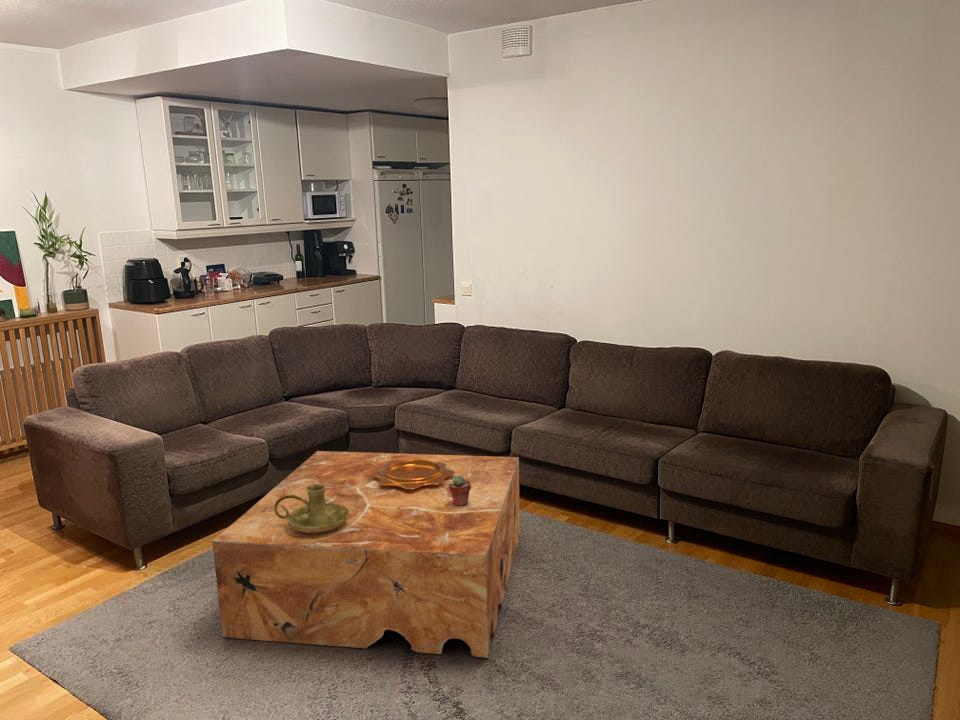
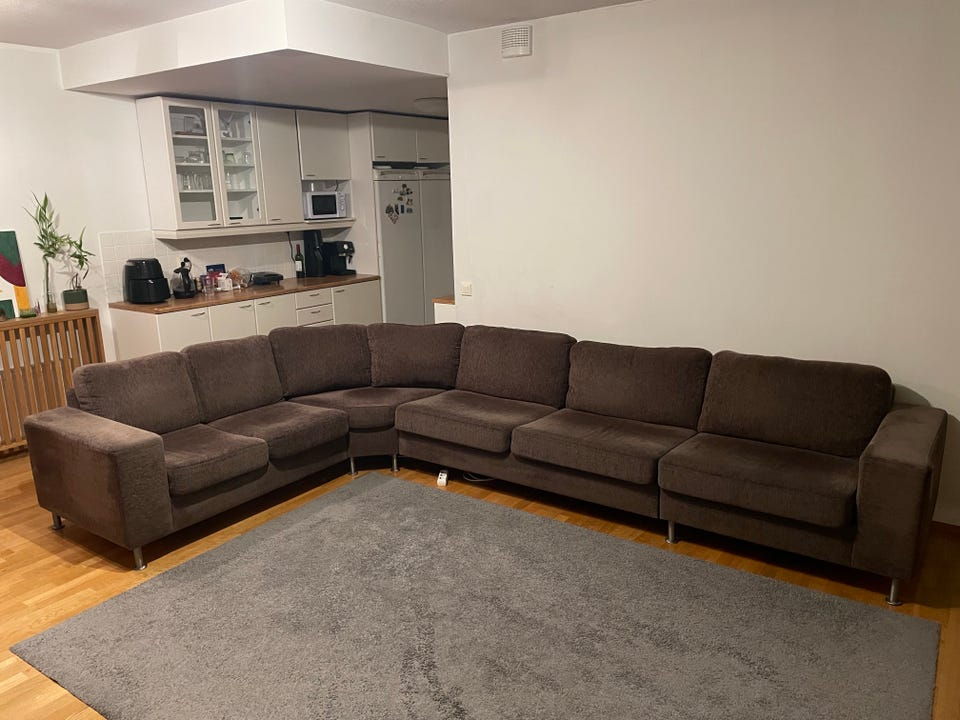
- potted succulent (459, 488)
- candle holder (310, 505)
- decorative bowl (413, 472)
- coffee table (388, 536)
